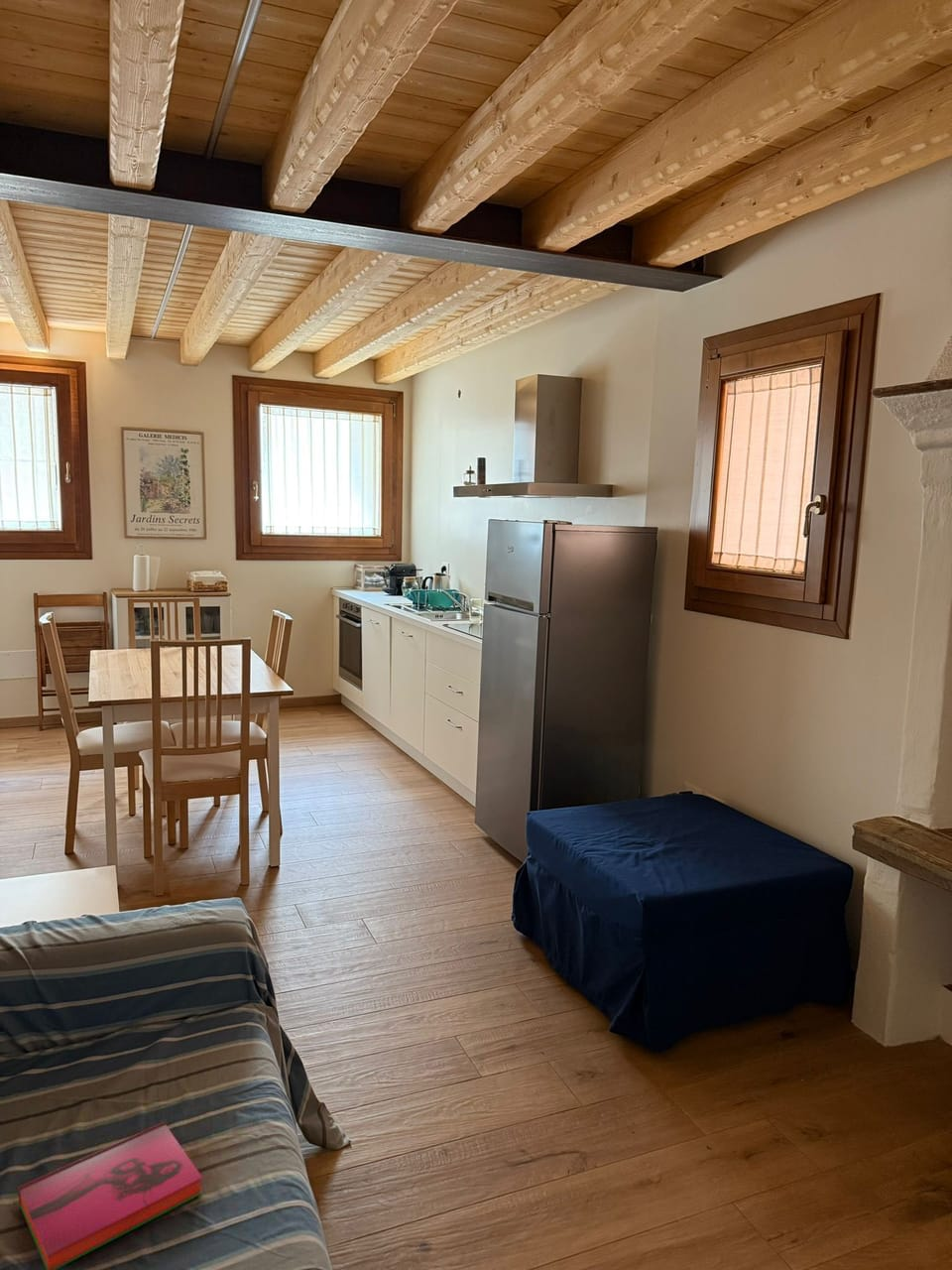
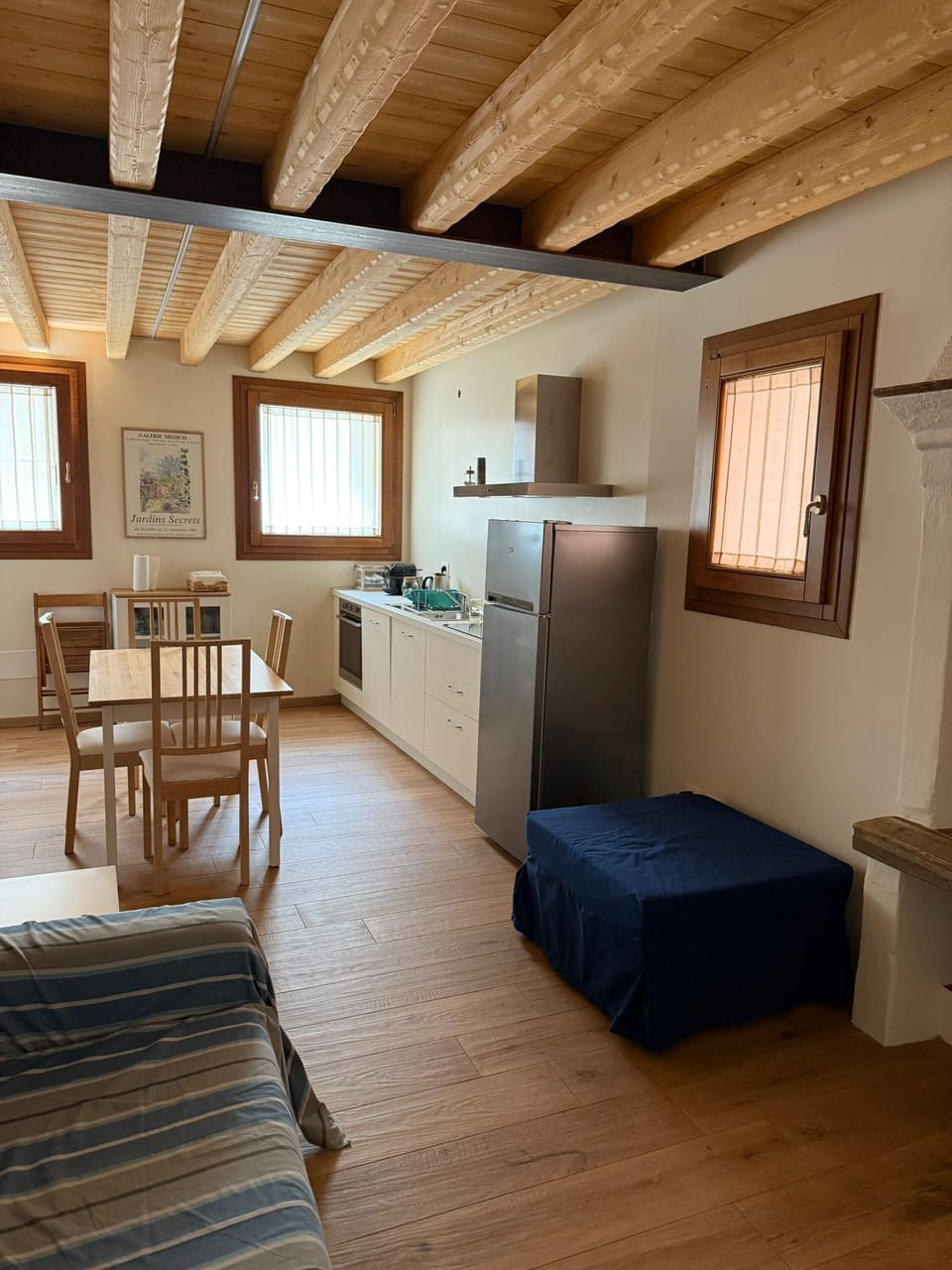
- hardback book (111, 1190)
